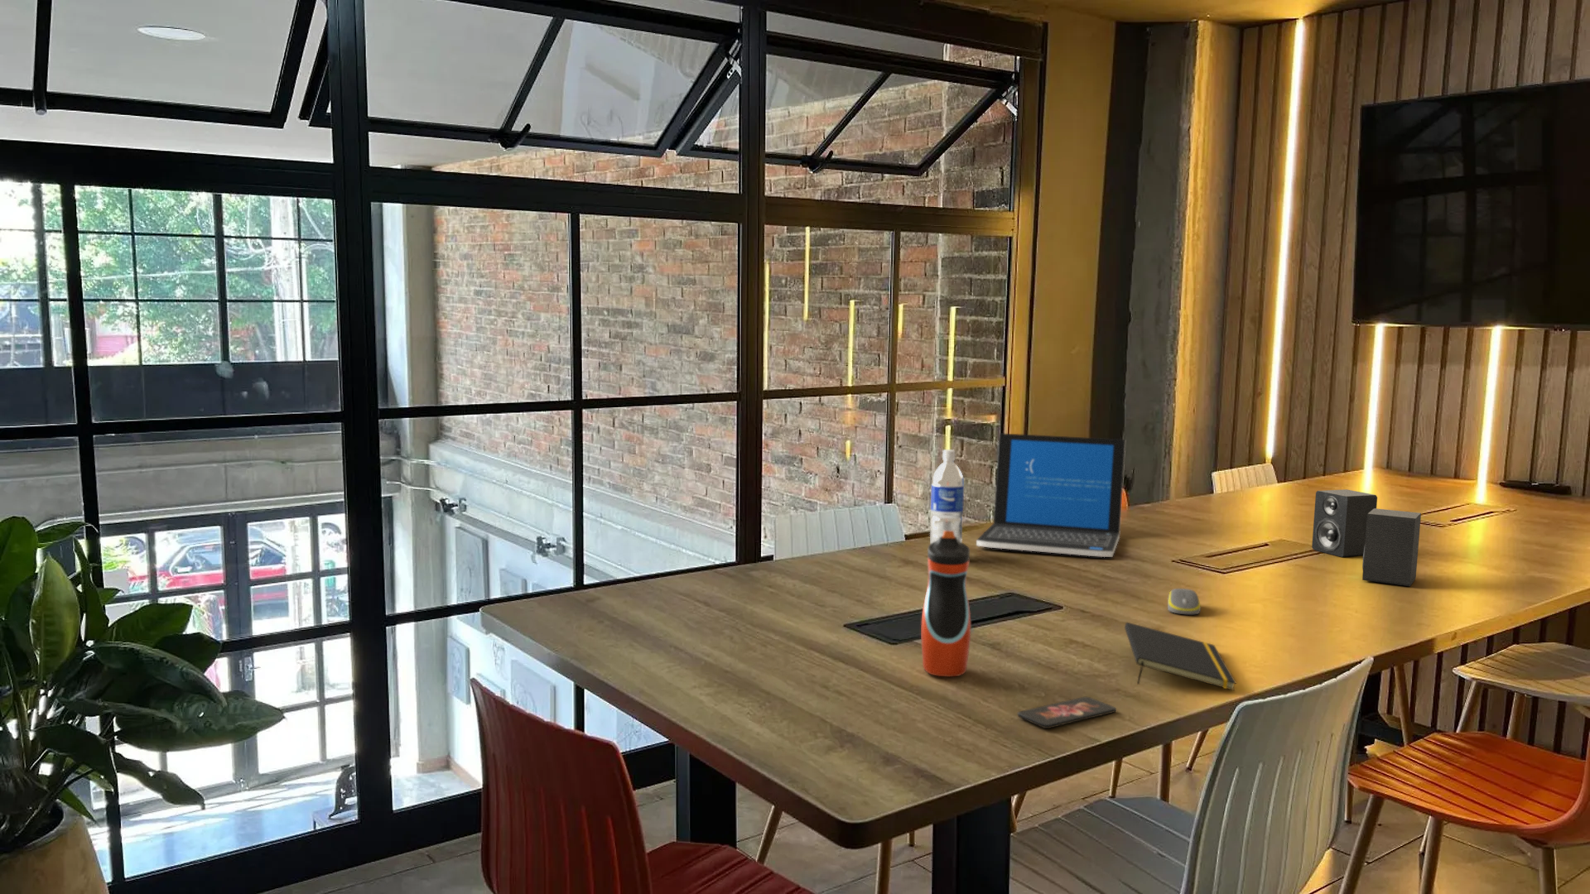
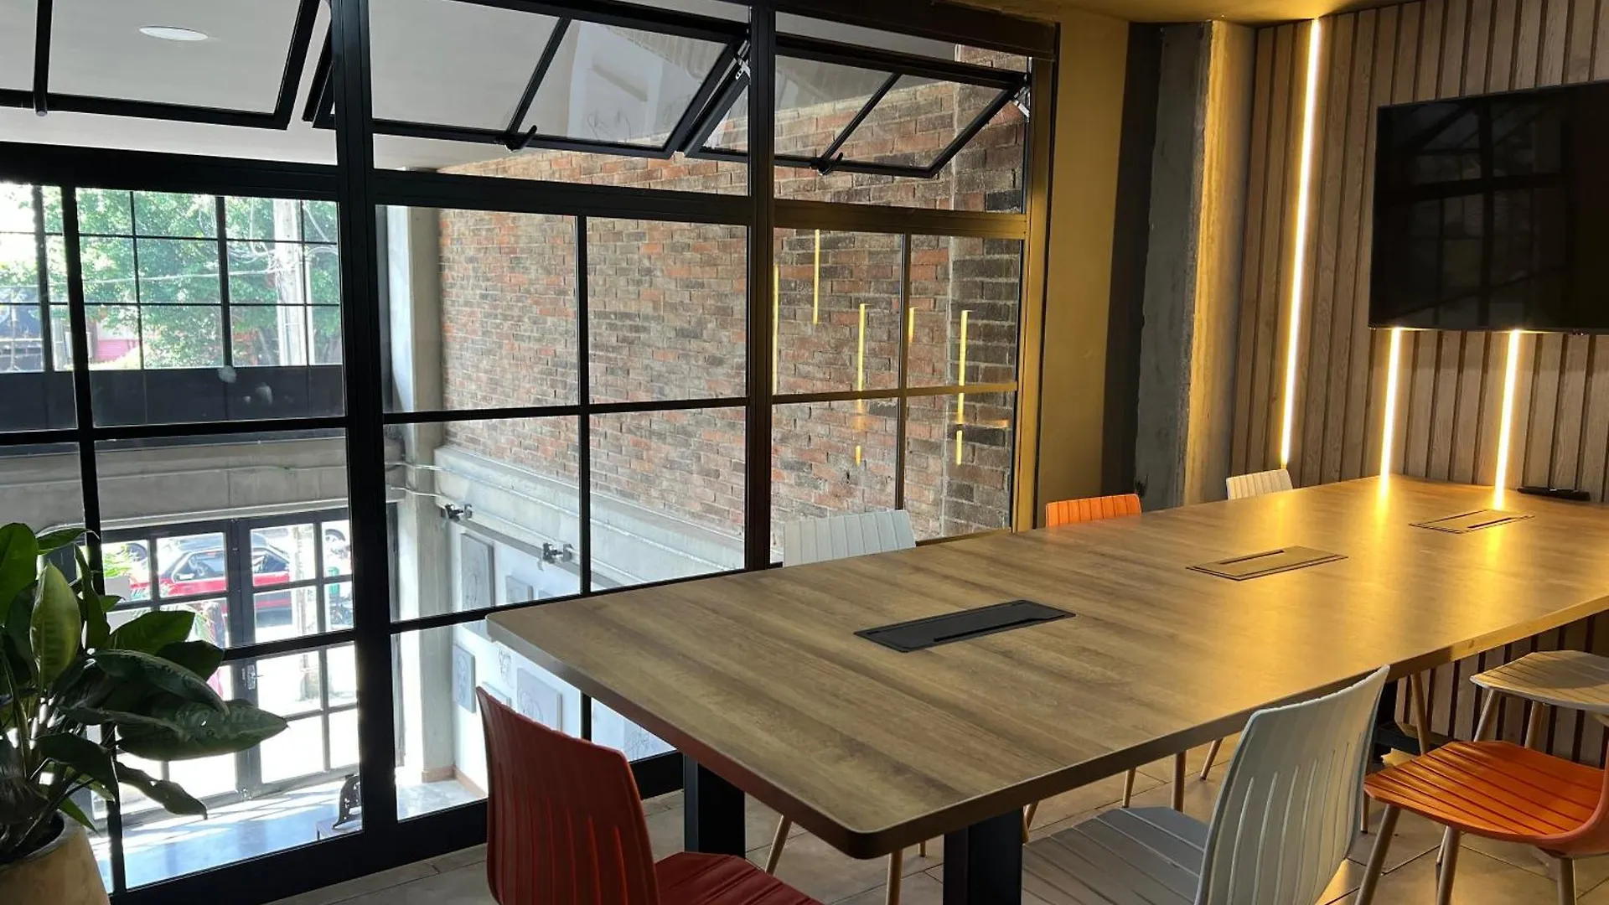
- water bottle (947, 504)
- laptop (1053, 491)
- computer mouse (1184, 599)
- notepad (1177, 654)
- water bottle (947, 601)
- speaker (1365, 533)
- smartphone (1067, 712)
